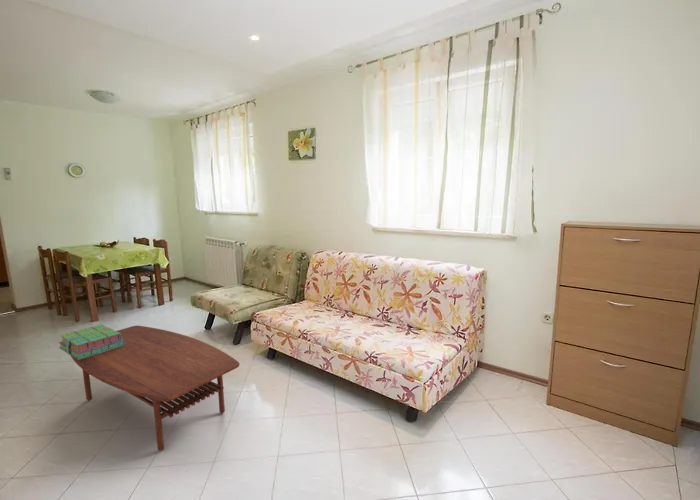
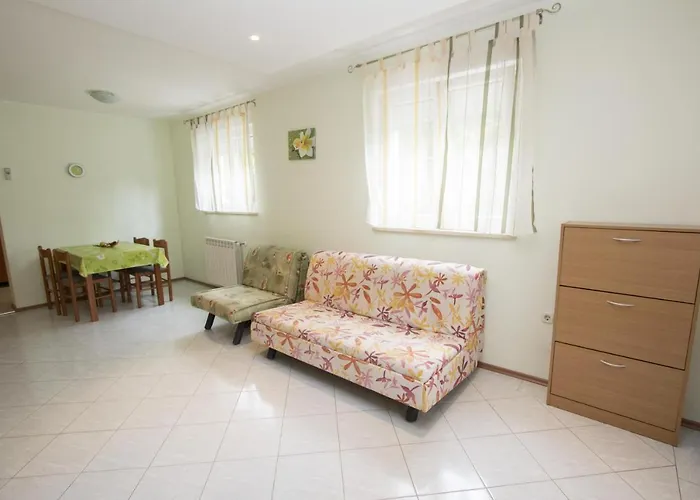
- stack of books (91, 339)
- coffee table (150, 380)
